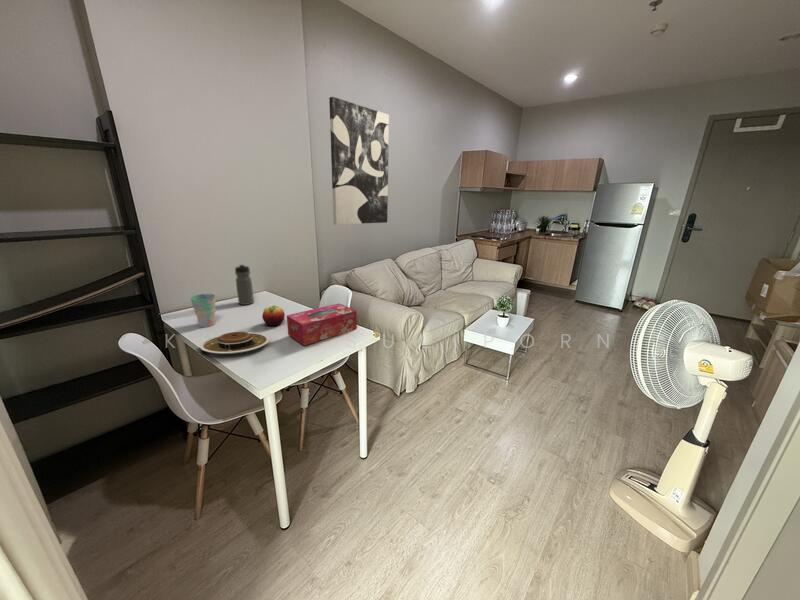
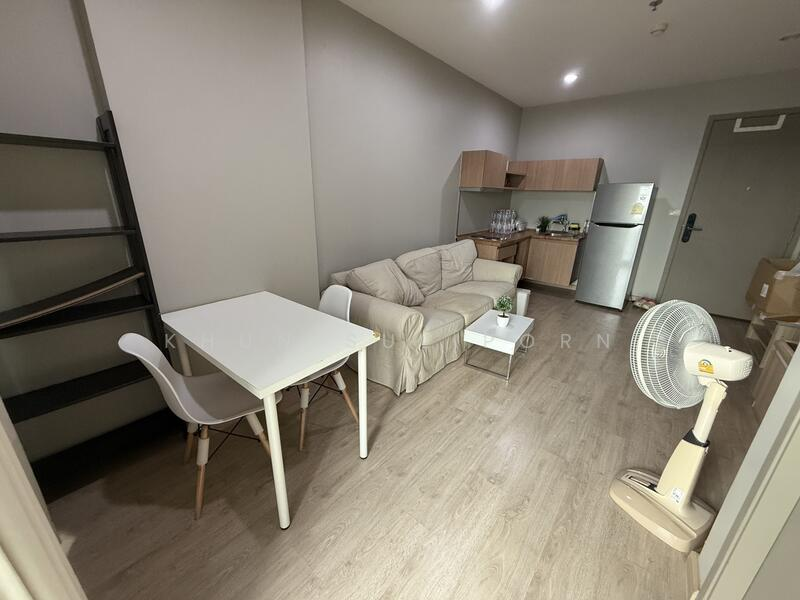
- plate (235, 340)
- water bottle (244, 283)
- tissue box (323, 322)
- cup (205, 311)
- fruit (273, 314)
- wall art (361, 168)
